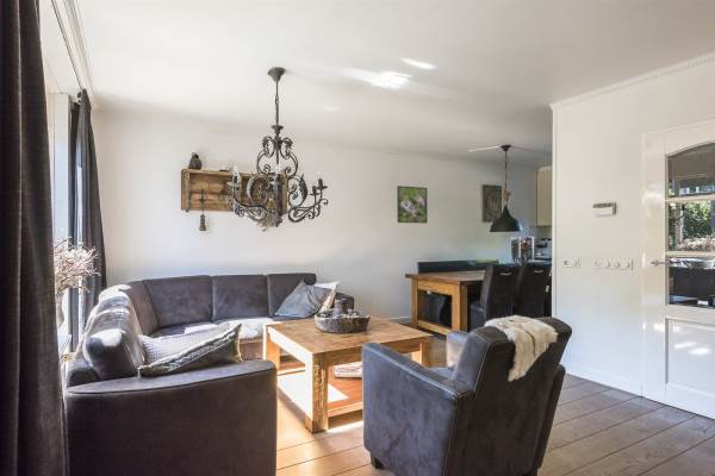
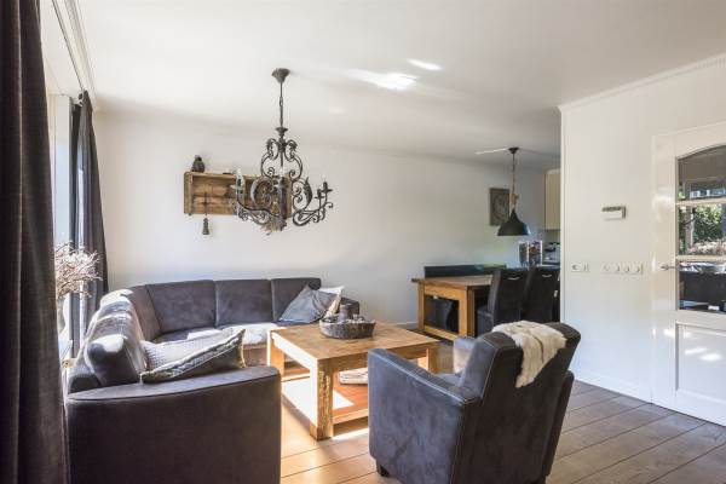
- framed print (412, 205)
